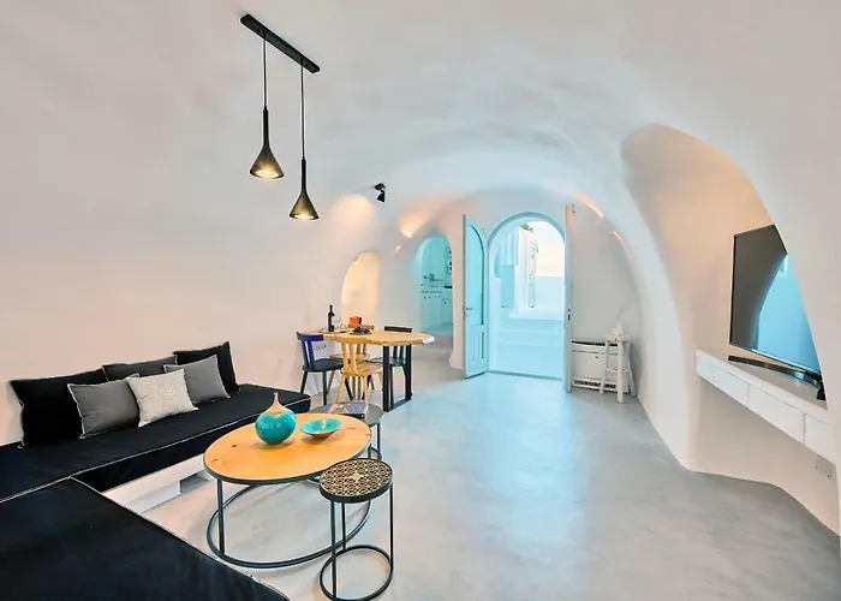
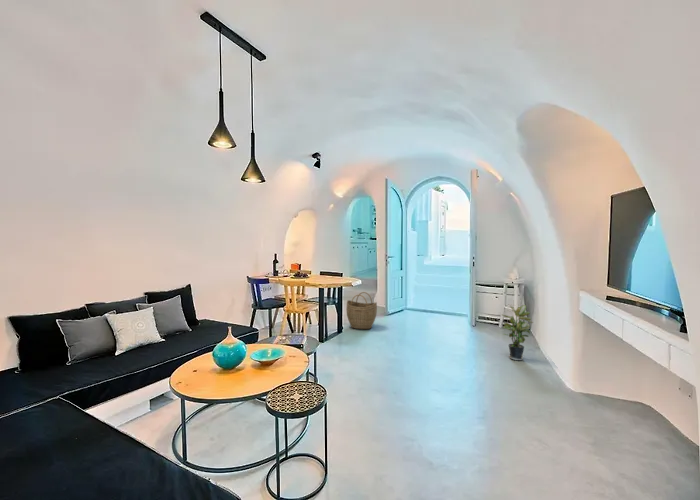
+ potted plant (518, 331)
+ woven basket (361, 310)
